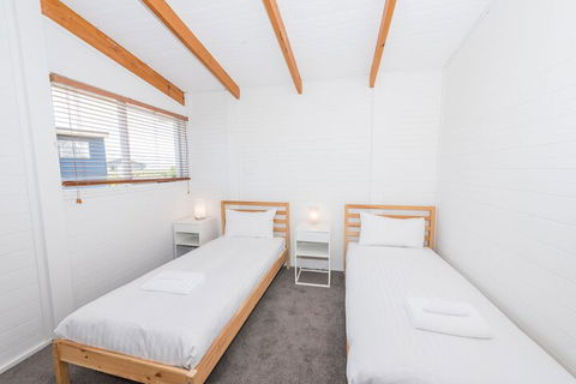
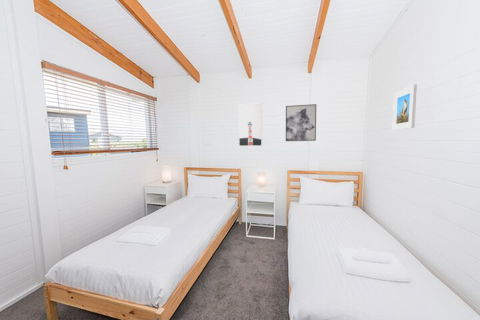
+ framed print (250, 125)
+ wall art (300, 123)
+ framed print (403, 109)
